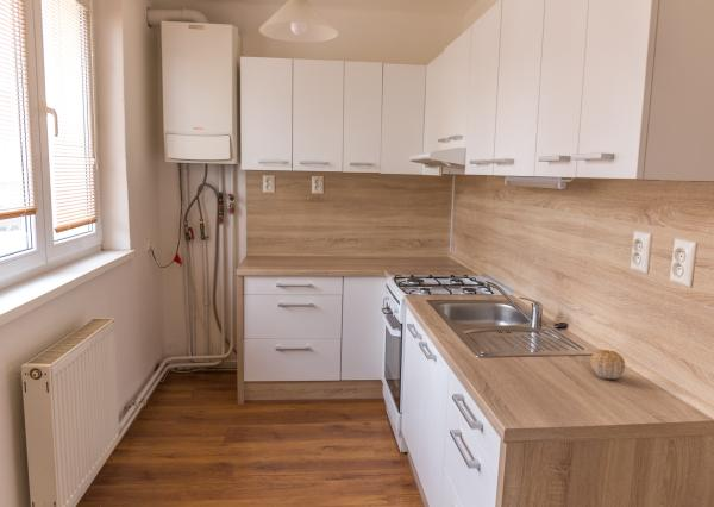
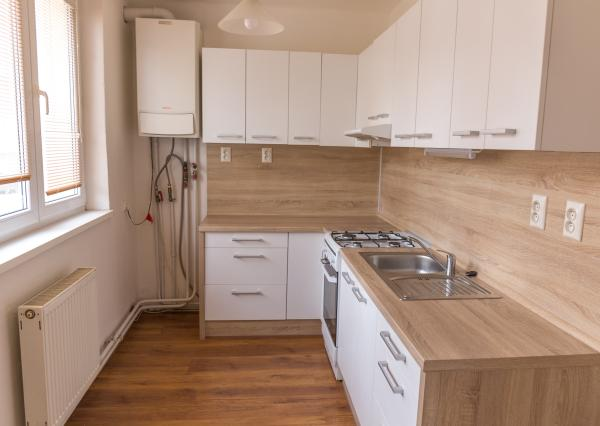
- fruit (607, 364)
